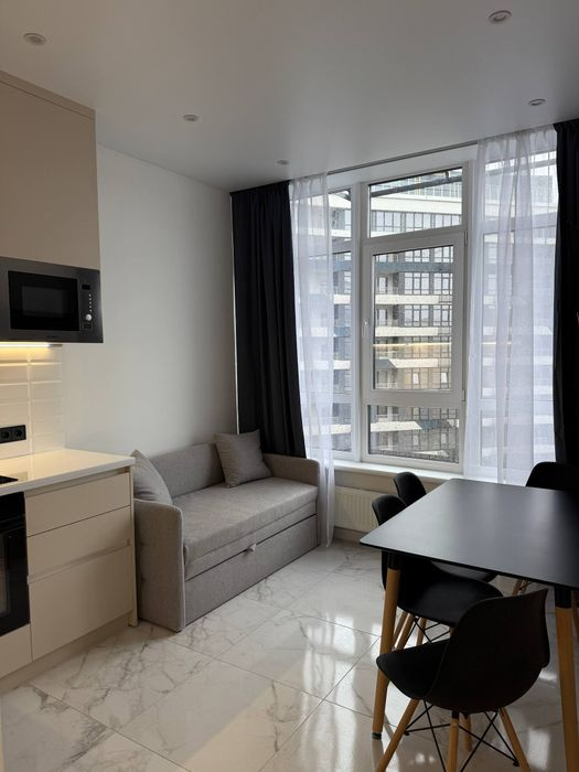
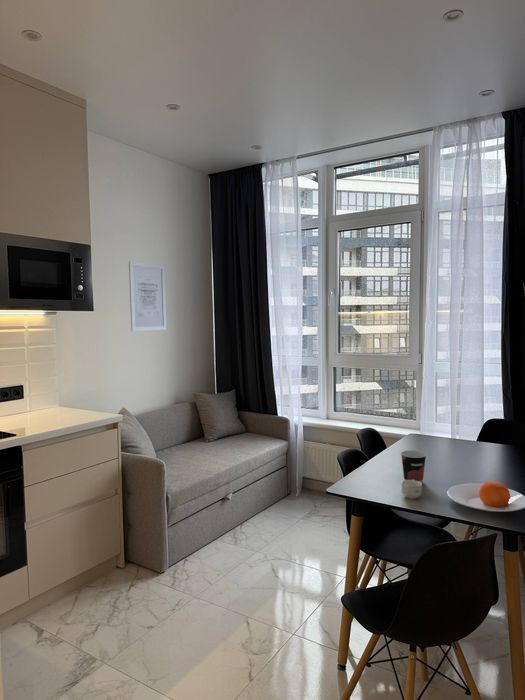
+ cup (412, 489)
+ cup (413, 467)
+ wall art (148, 297)
+ plate (486, 493)
